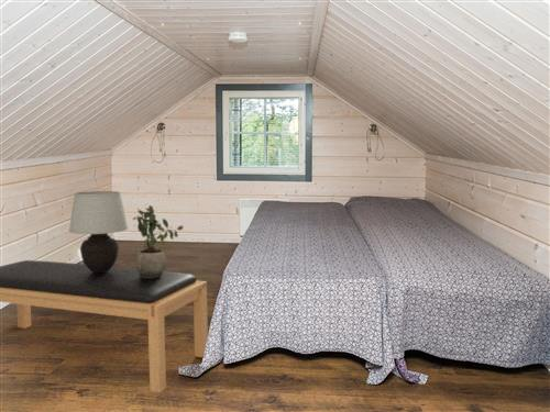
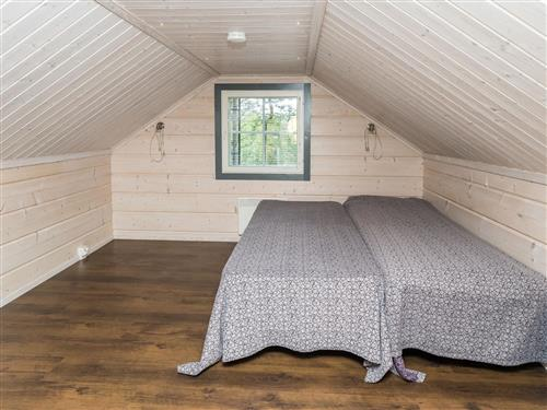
- bench (80, 311)
- potted plant (155, 241)
- table lamp (99, 232)
